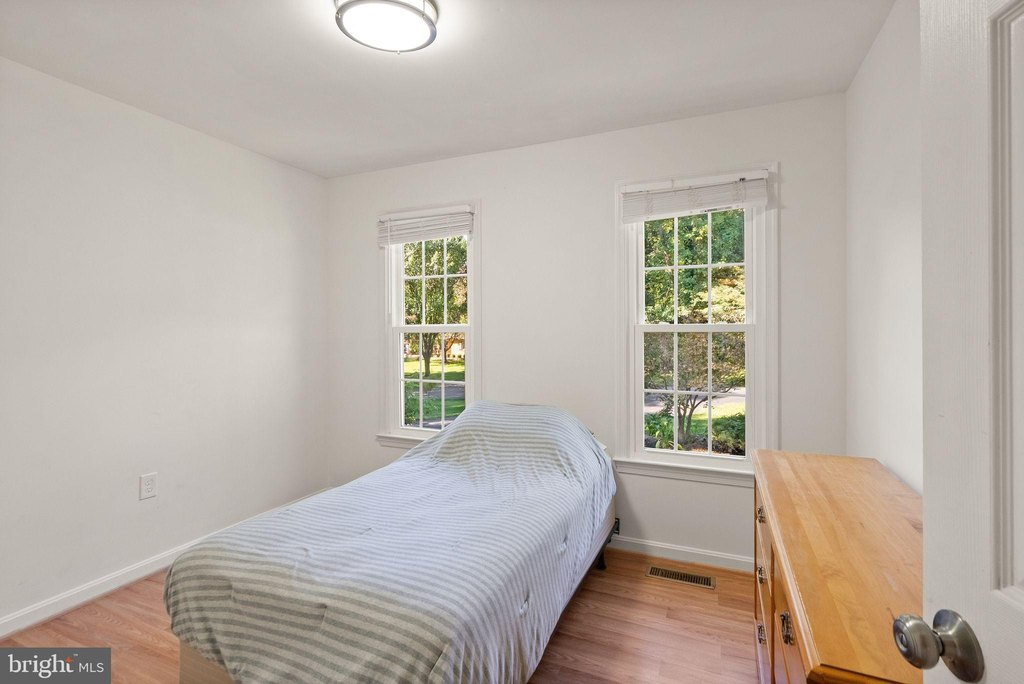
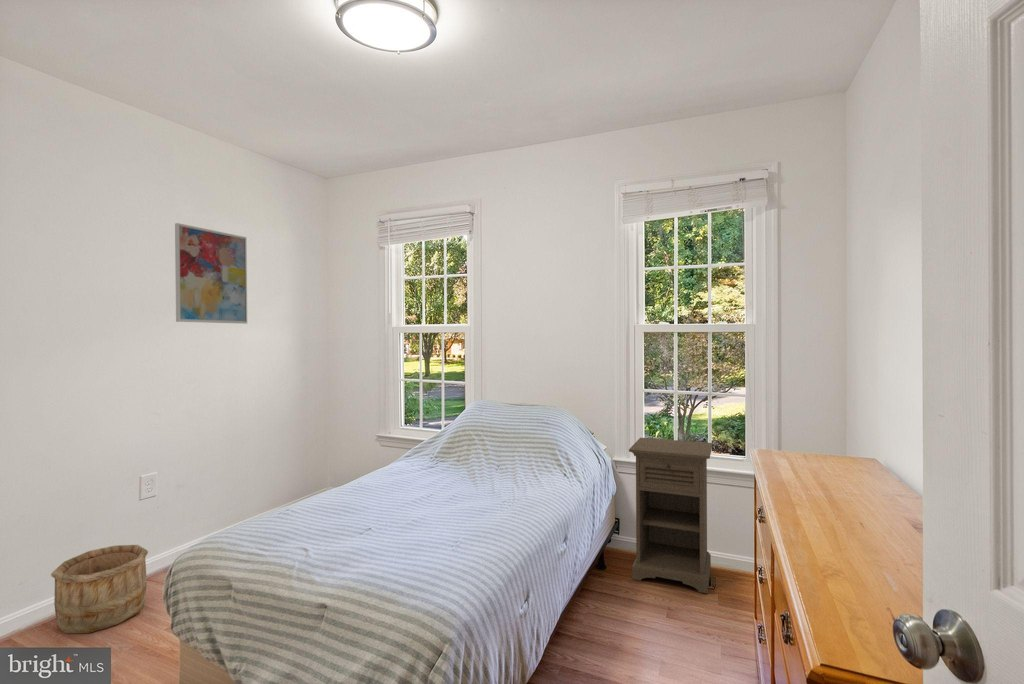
+ wooden bucket (102, 586)
+ wall art (213, 276)
+ nightstand (672, 509)
